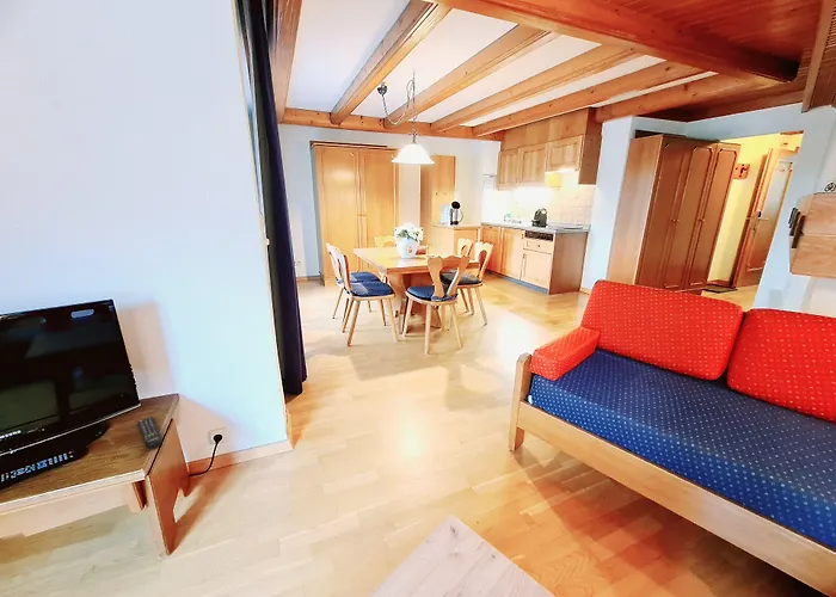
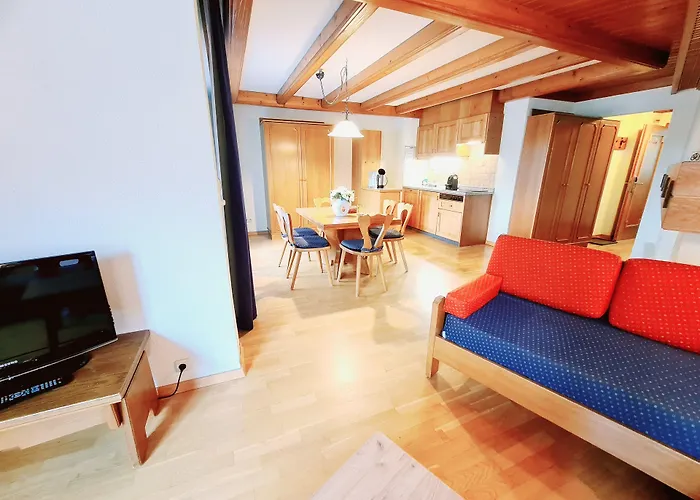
- remote control (148, 431)
